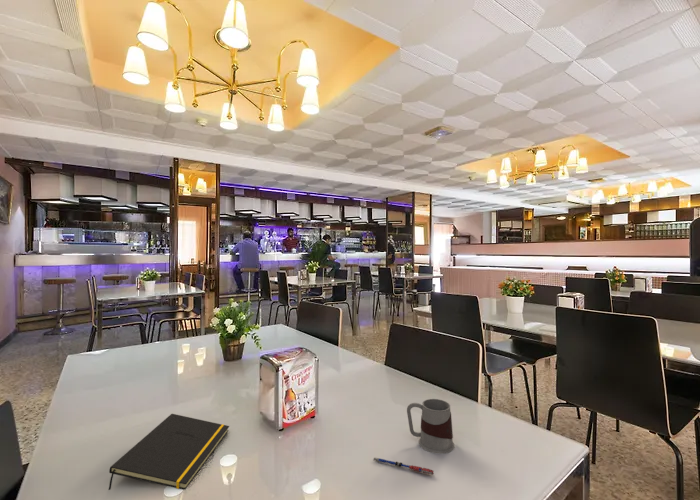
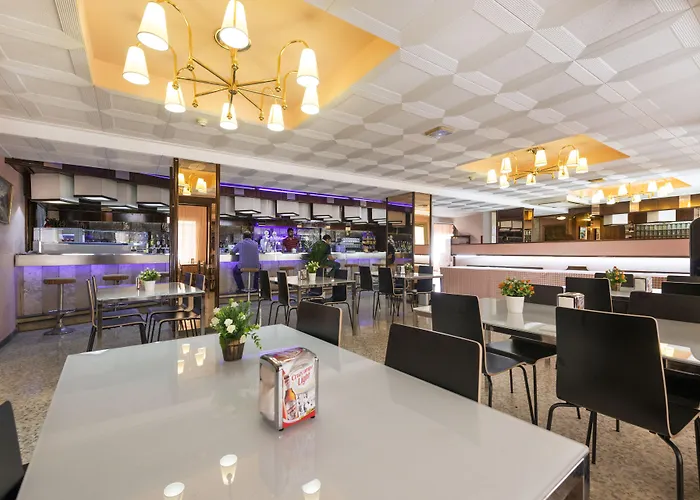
- mug (430, 423)
- notepad (177, 446)
- pen (402, 464)
